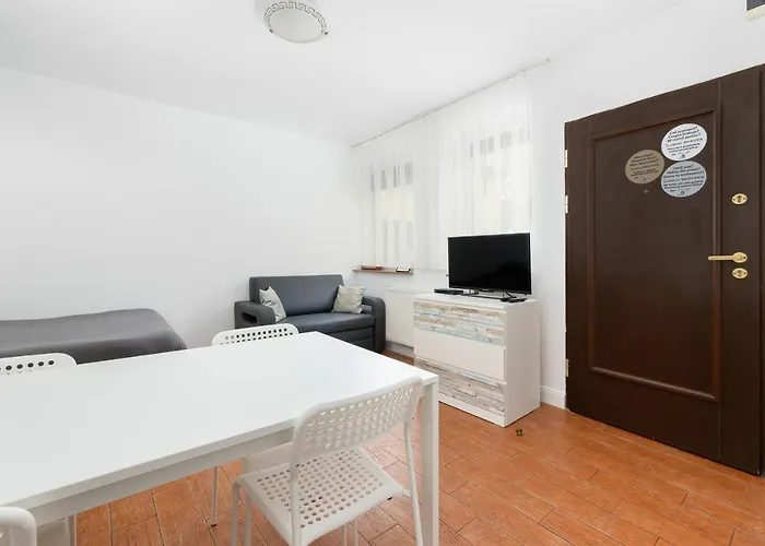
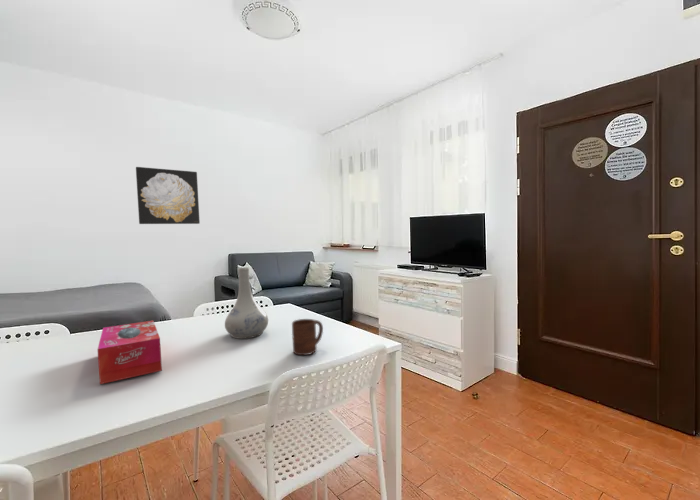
+ tissue box (130, 347)
+ cup (306, 335)
+ wall art (169, 196)
+ vase (245, 301)
